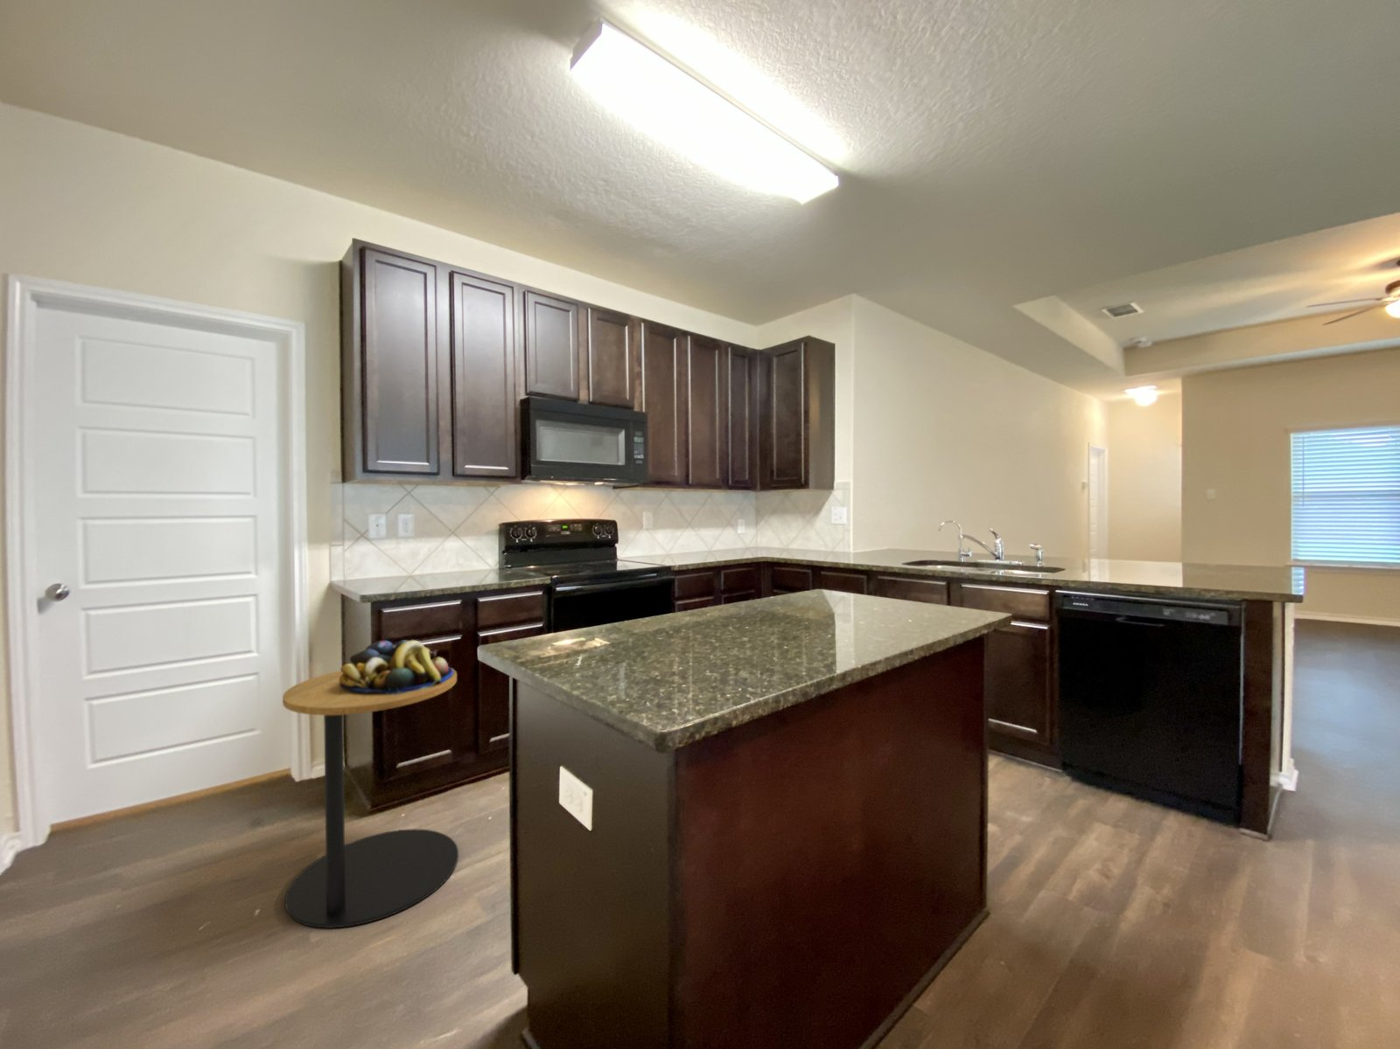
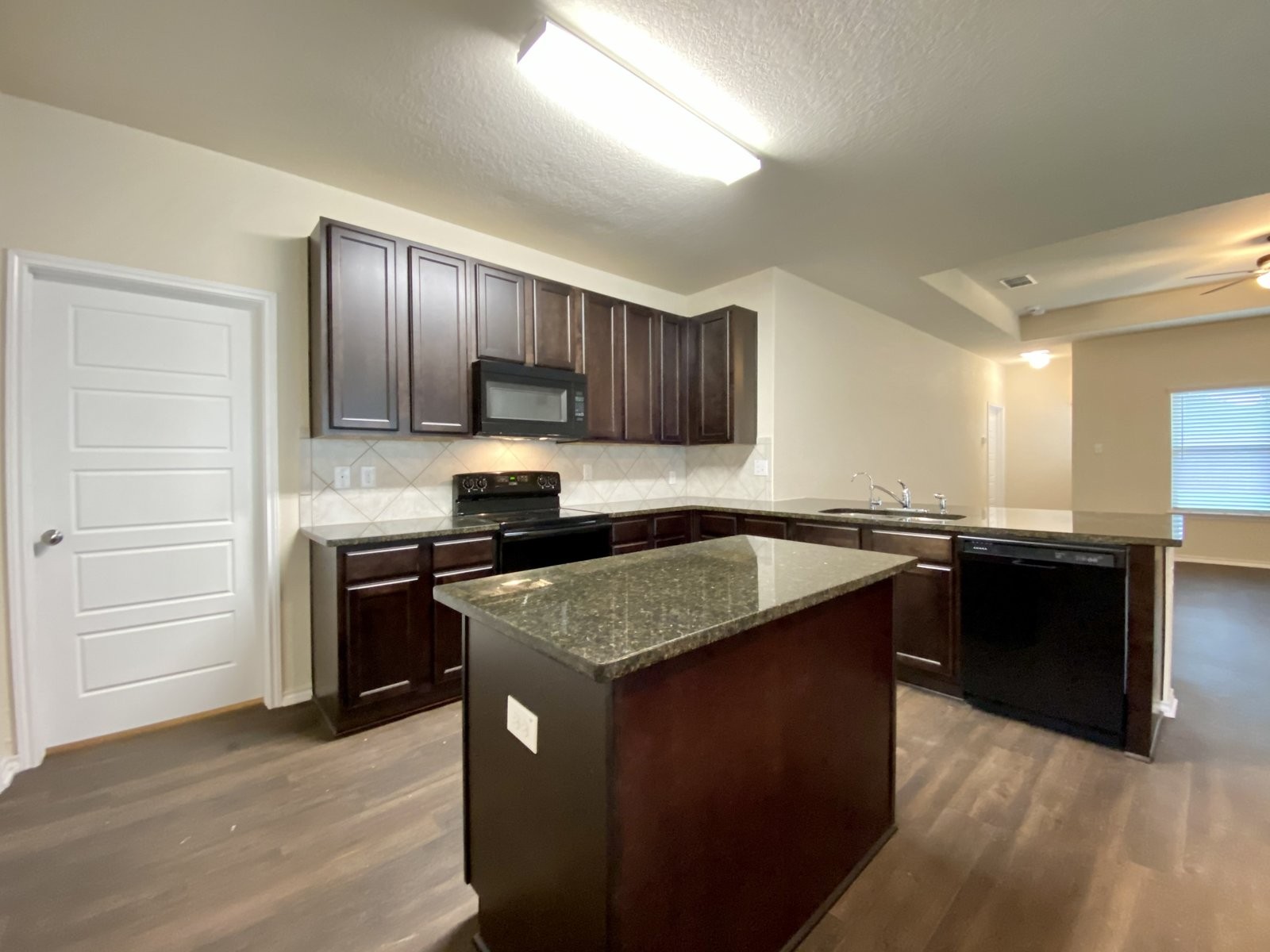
- fruit bowl (399, 659)
- side table (343, 778)
